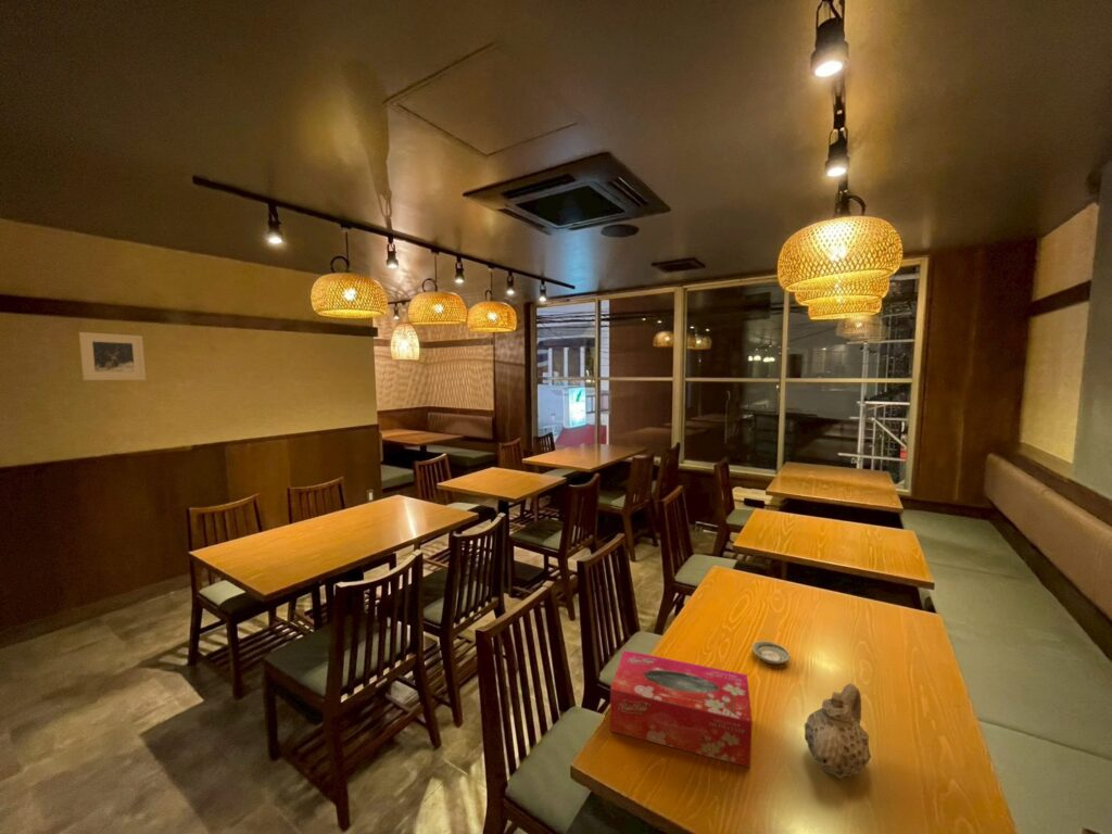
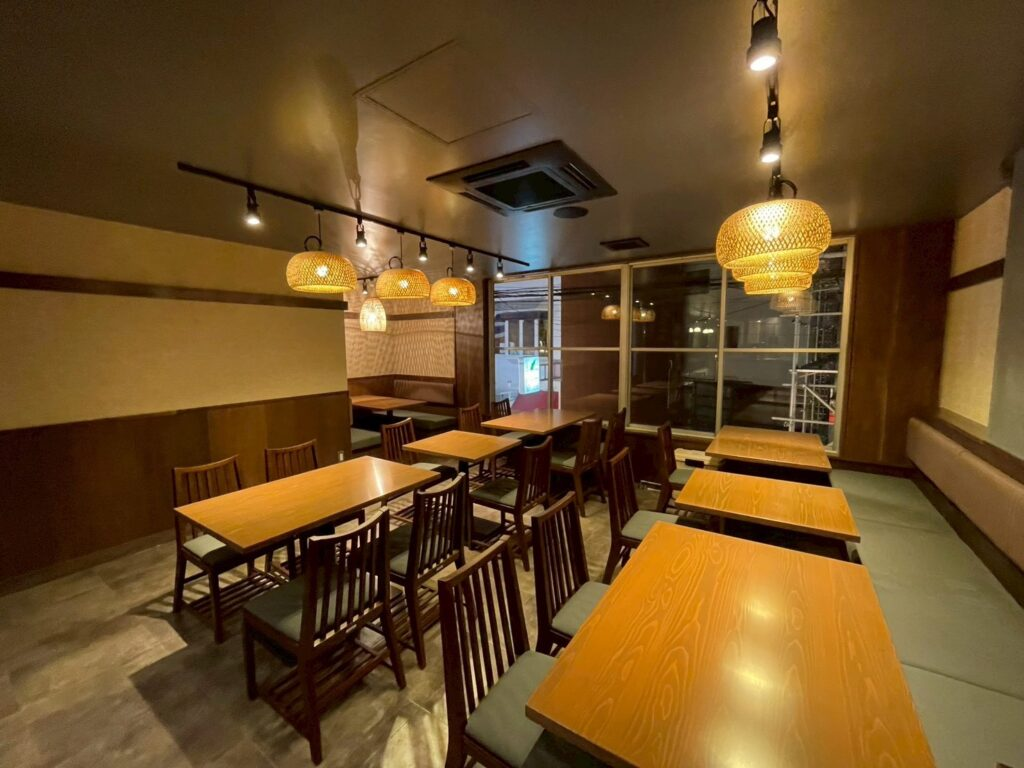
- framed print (113, 356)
- tissue box (680, 702)
- saucer (770, 654)
- teapot (837, 728)
